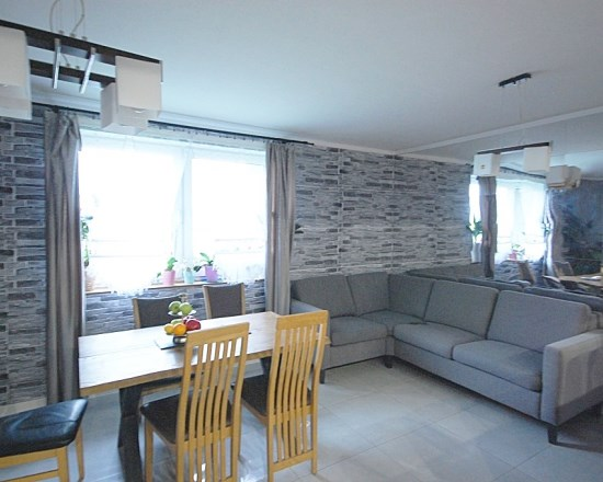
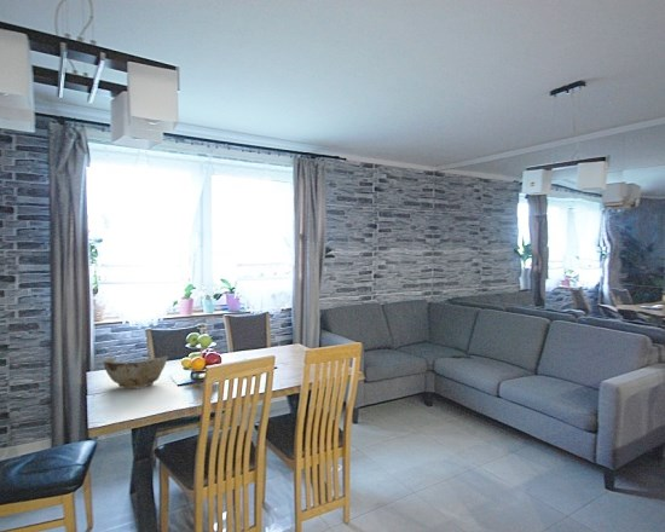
+ bowl (135, 371)
